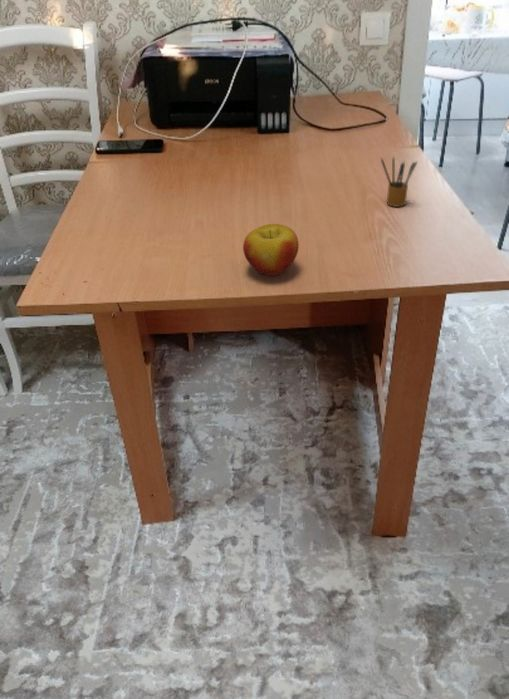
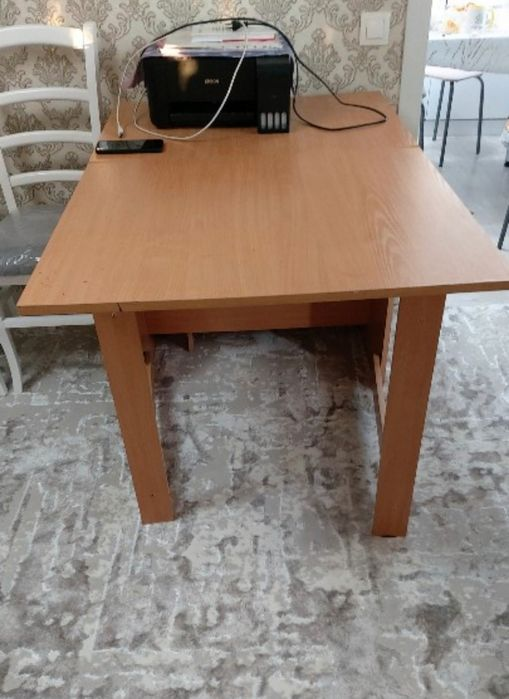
- pencil box (397, 180)
- apple (271, 249)
